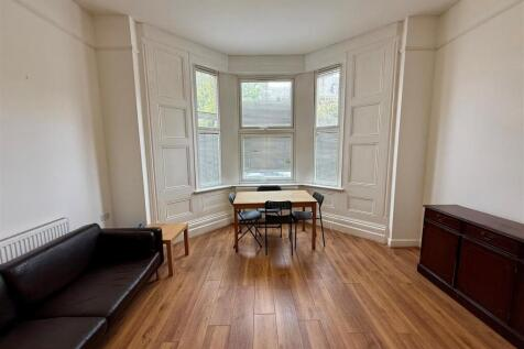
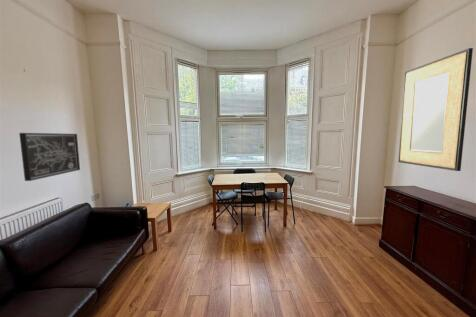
+ home mirror (429, 115)
+ wall art (54, 154)
